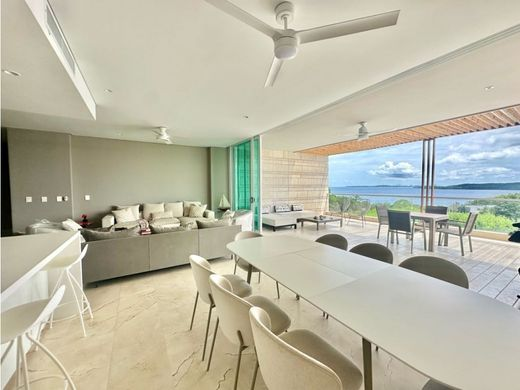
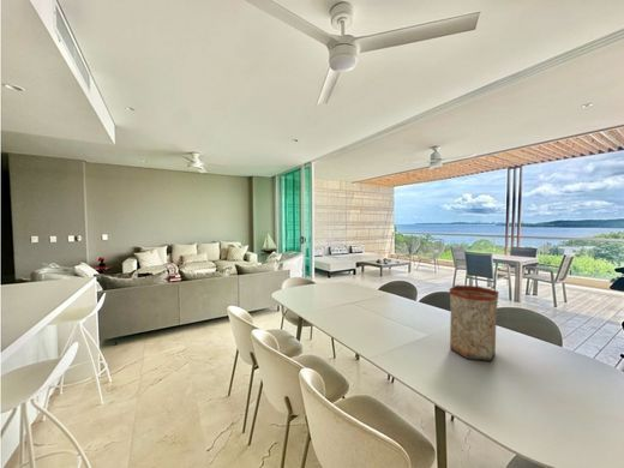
+ vase (473, 320)
